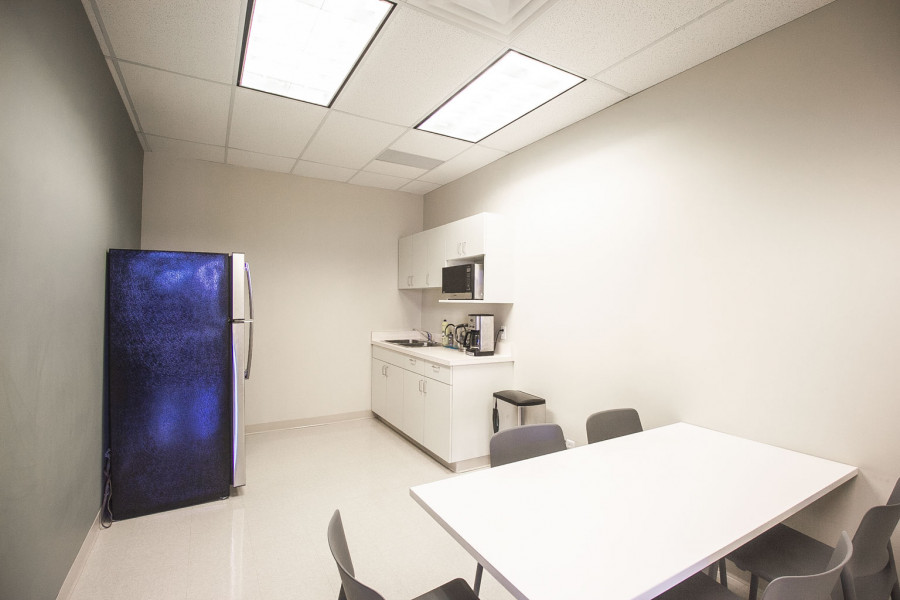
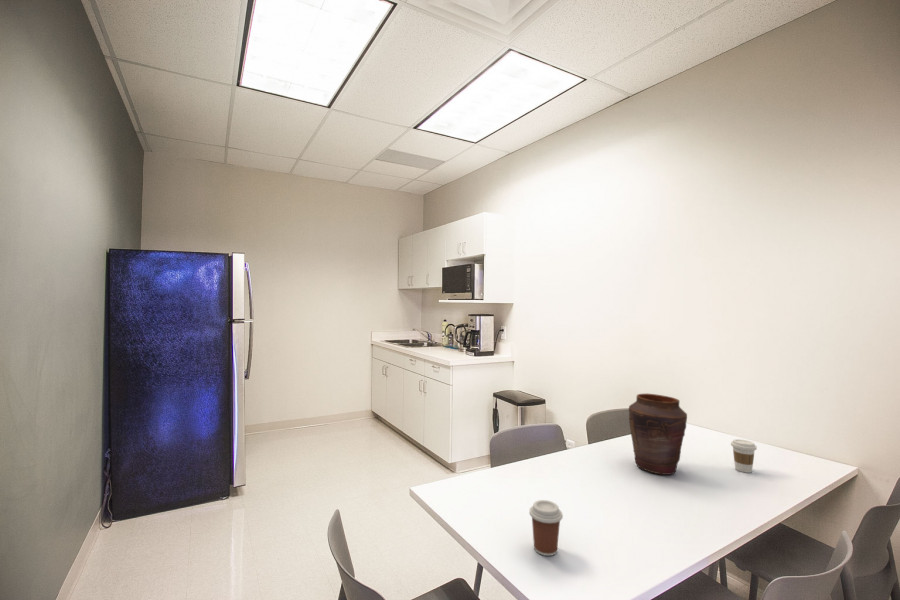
+ vase (656, 432)
+ coffee cup (743, 455)
+ coffee cup (545, 527)
